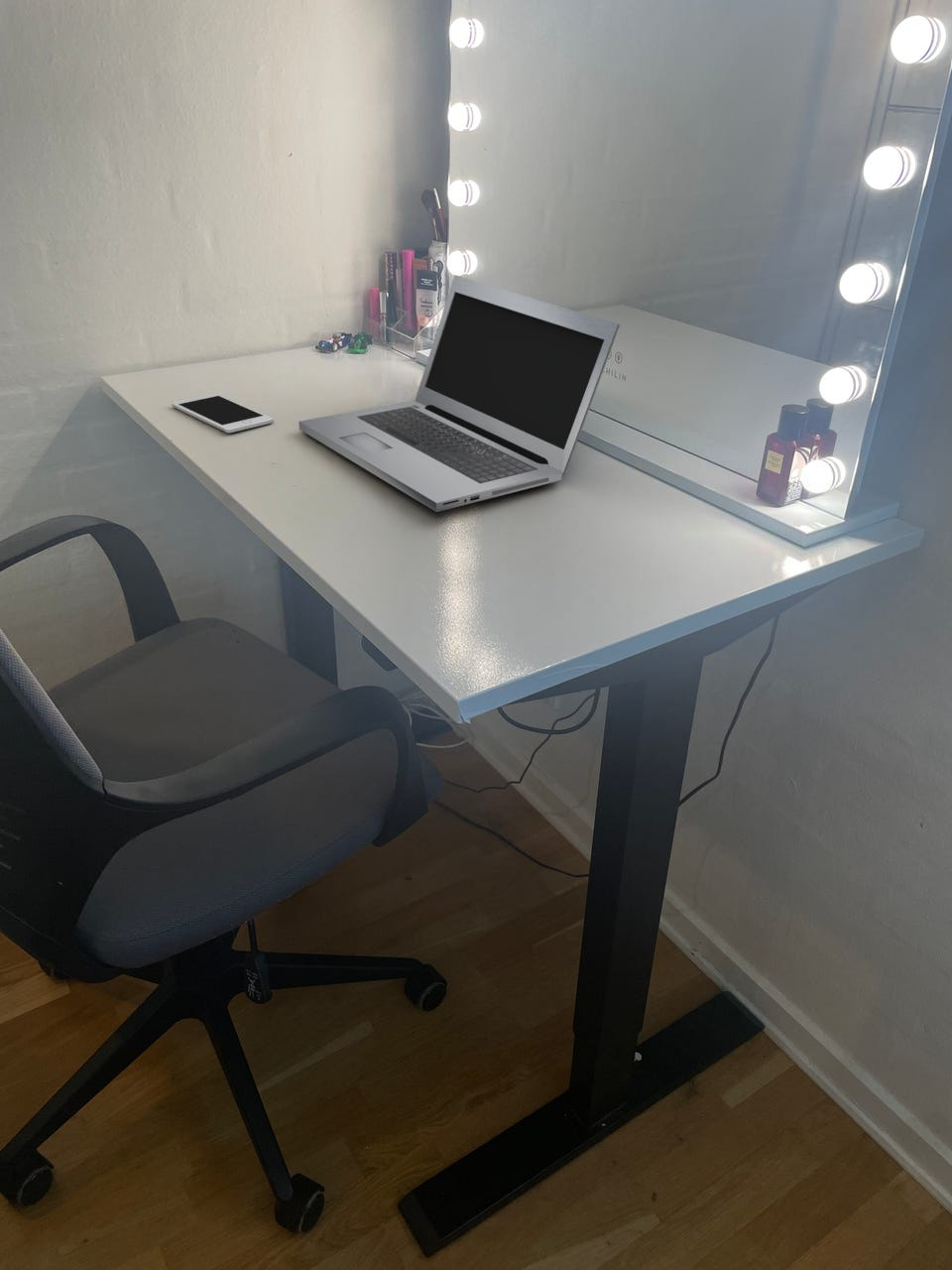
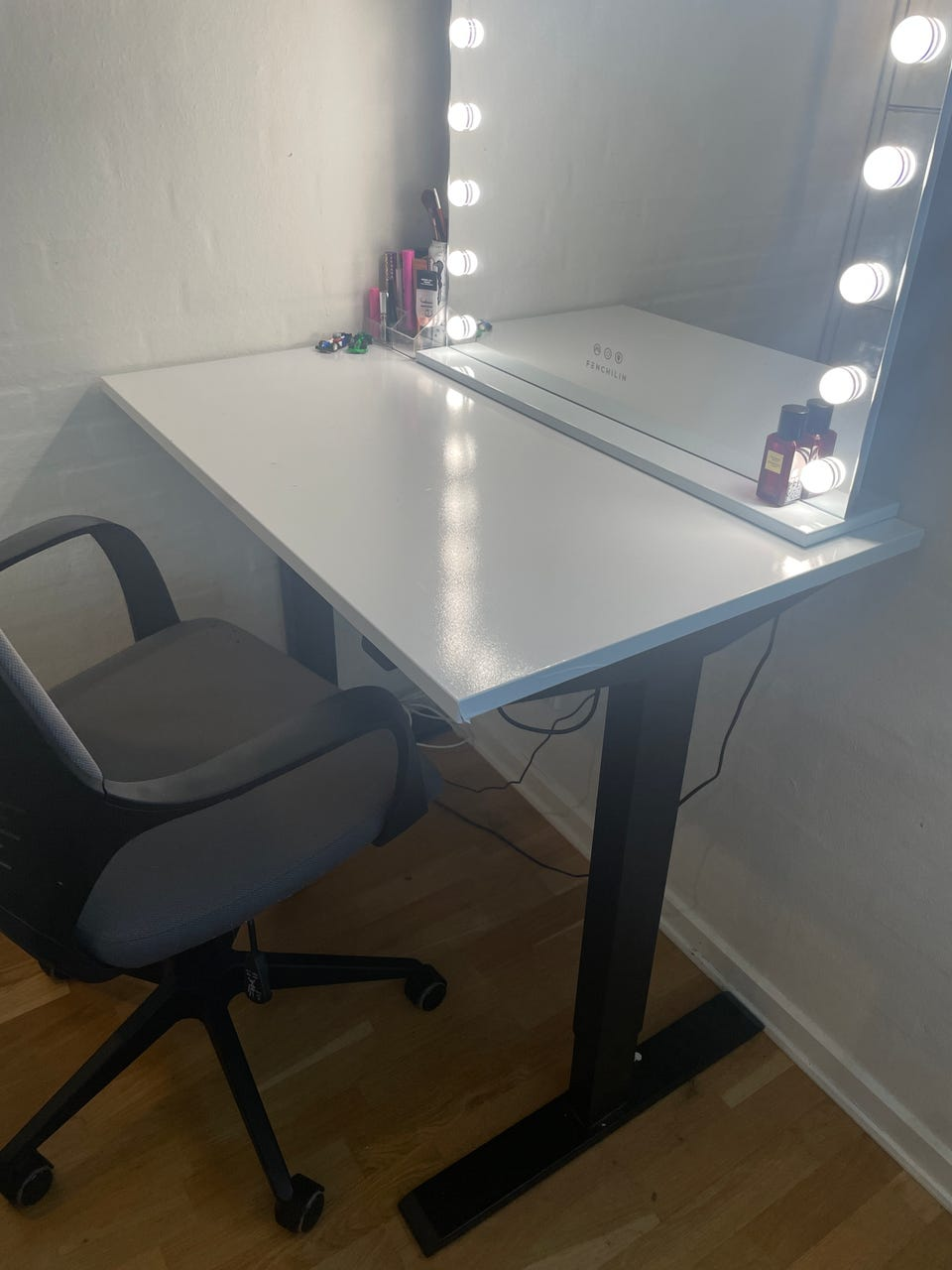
- cell phone (221, 412)
- laptop (447, 382)
